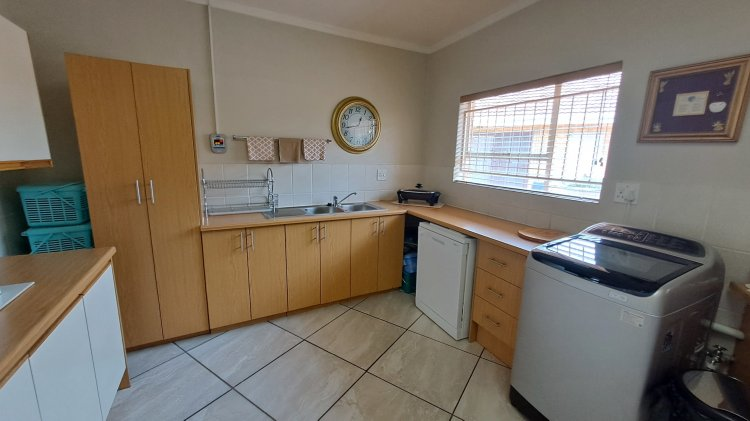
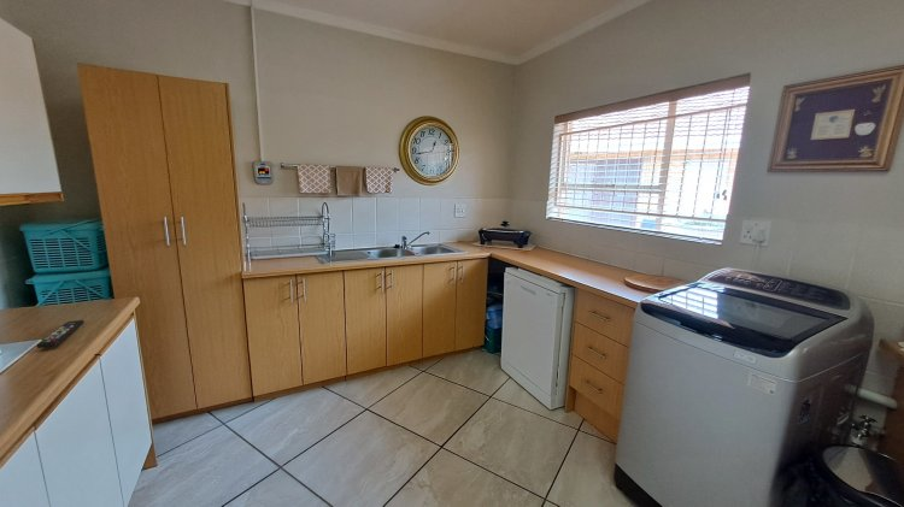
+ remote control (61, 332)
